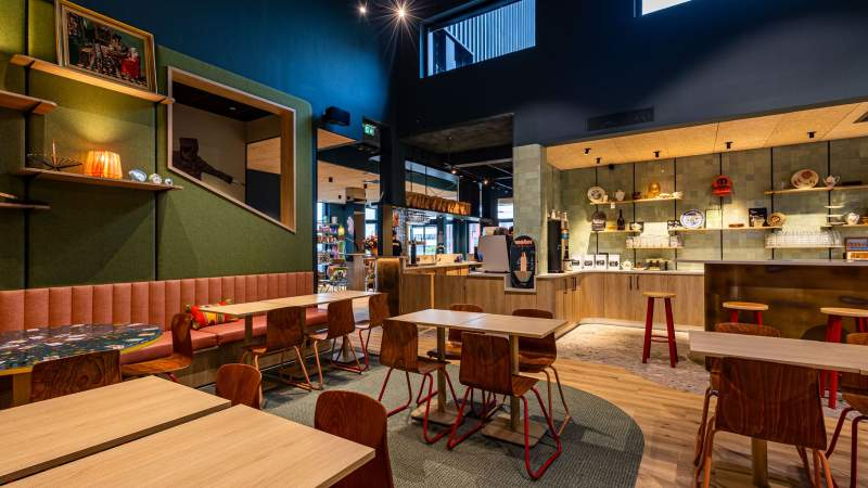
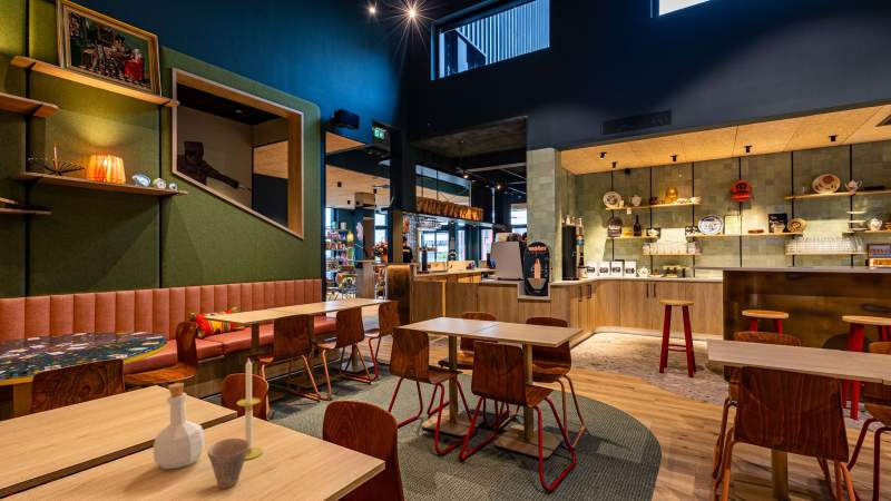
+ candle (248, 405)
+ cup (228, 464)
+ bottle (179, 423)
